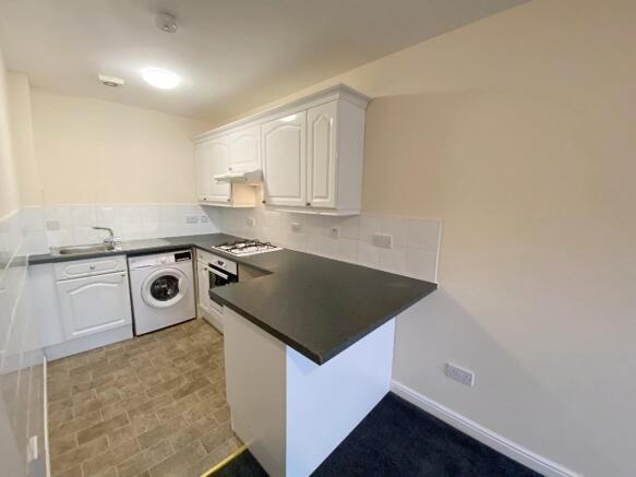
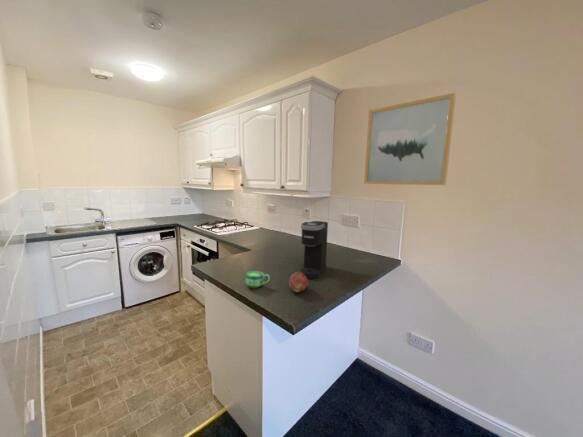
+ cup (257, 279)
+ fruit (298, 280)
+ wall art (404, 144)
+ coffee maker (314, 247)
